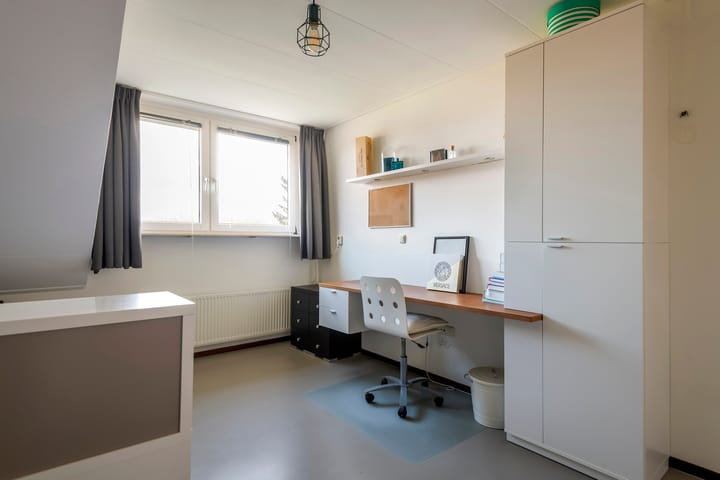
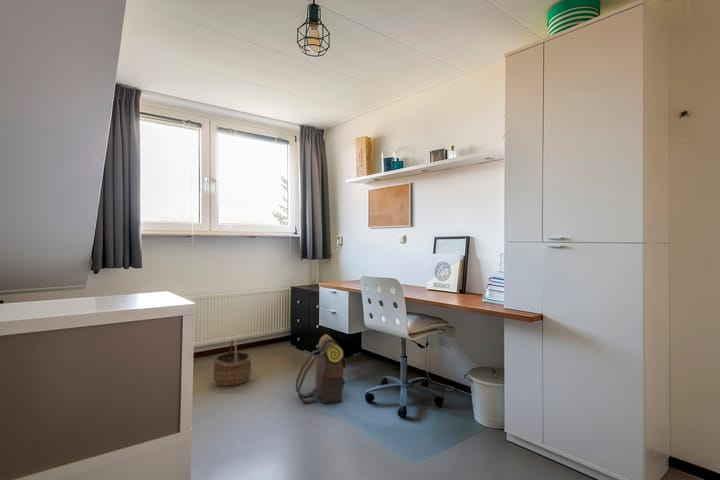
+ wicker basket (232, 360)
+ backpack (321, 367)
